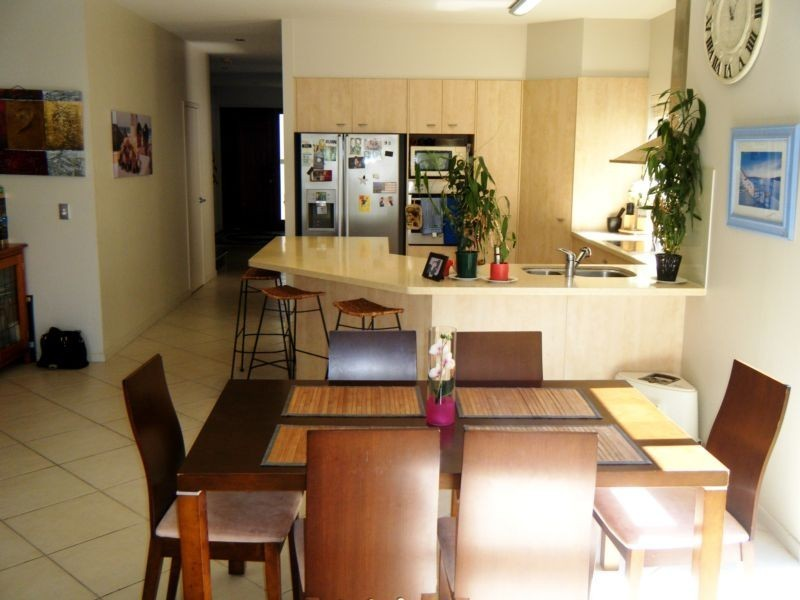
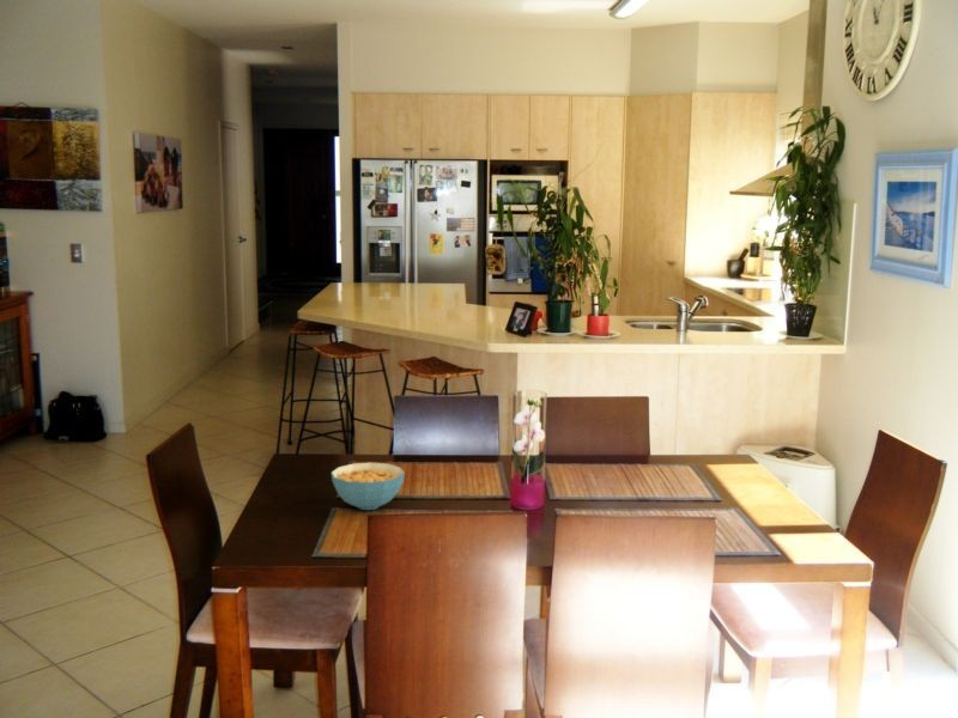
+ cereal bowl (368, 489)
